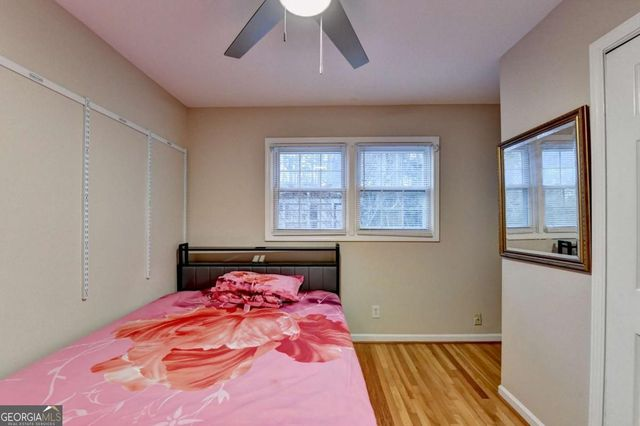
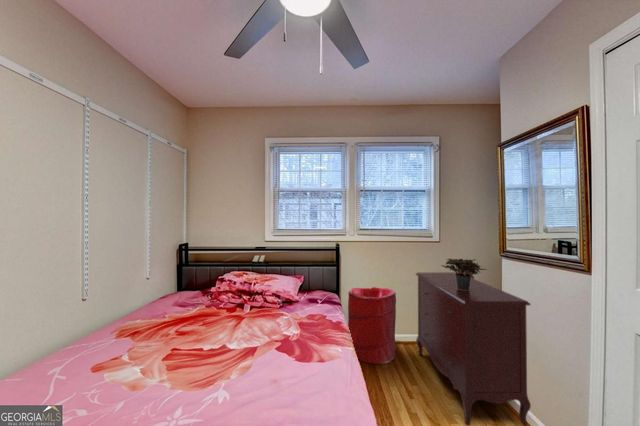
+ laundry hamper (371, 320)
+ dresser (461, 333)
+ potted plant (463, 273)
